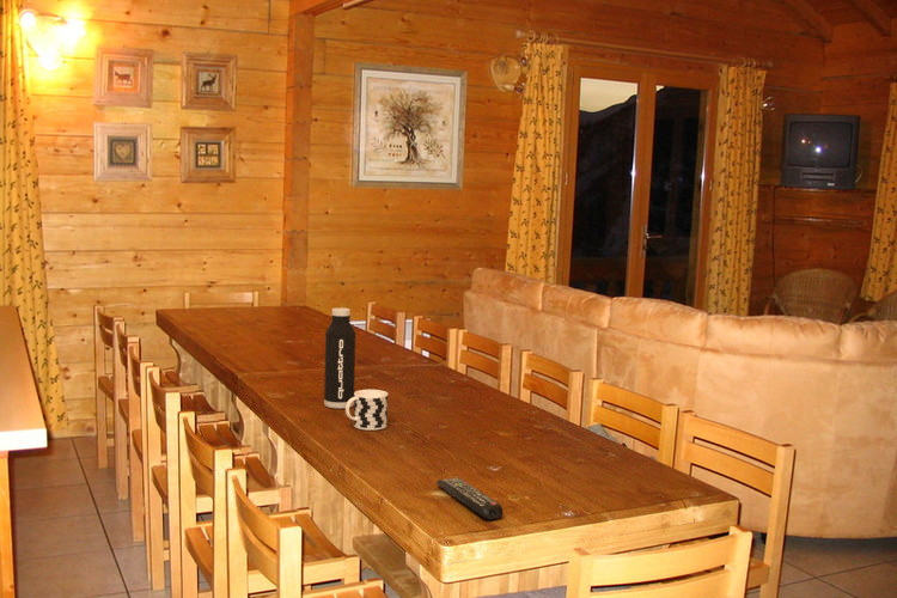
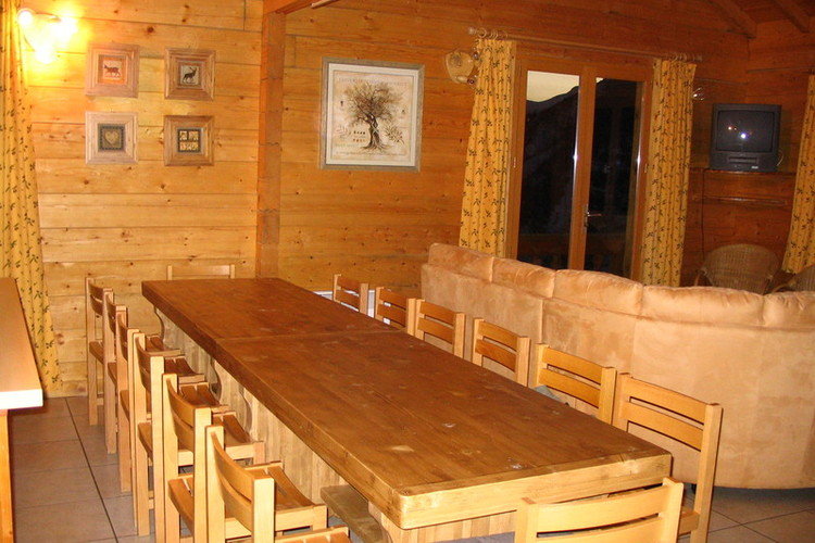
- remote control (468, 496)
- cup (365, 410)
- water bottle (340, 356)
